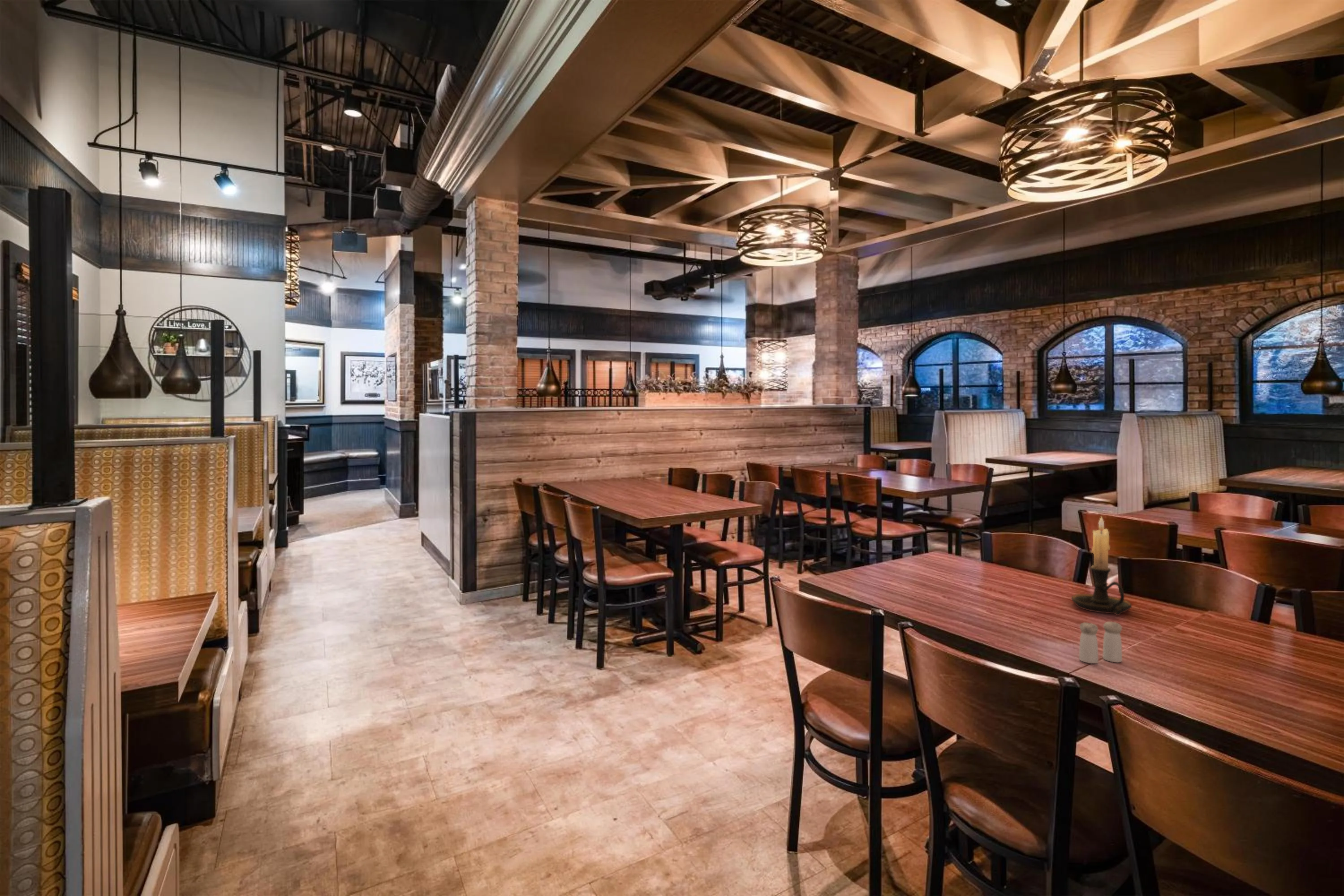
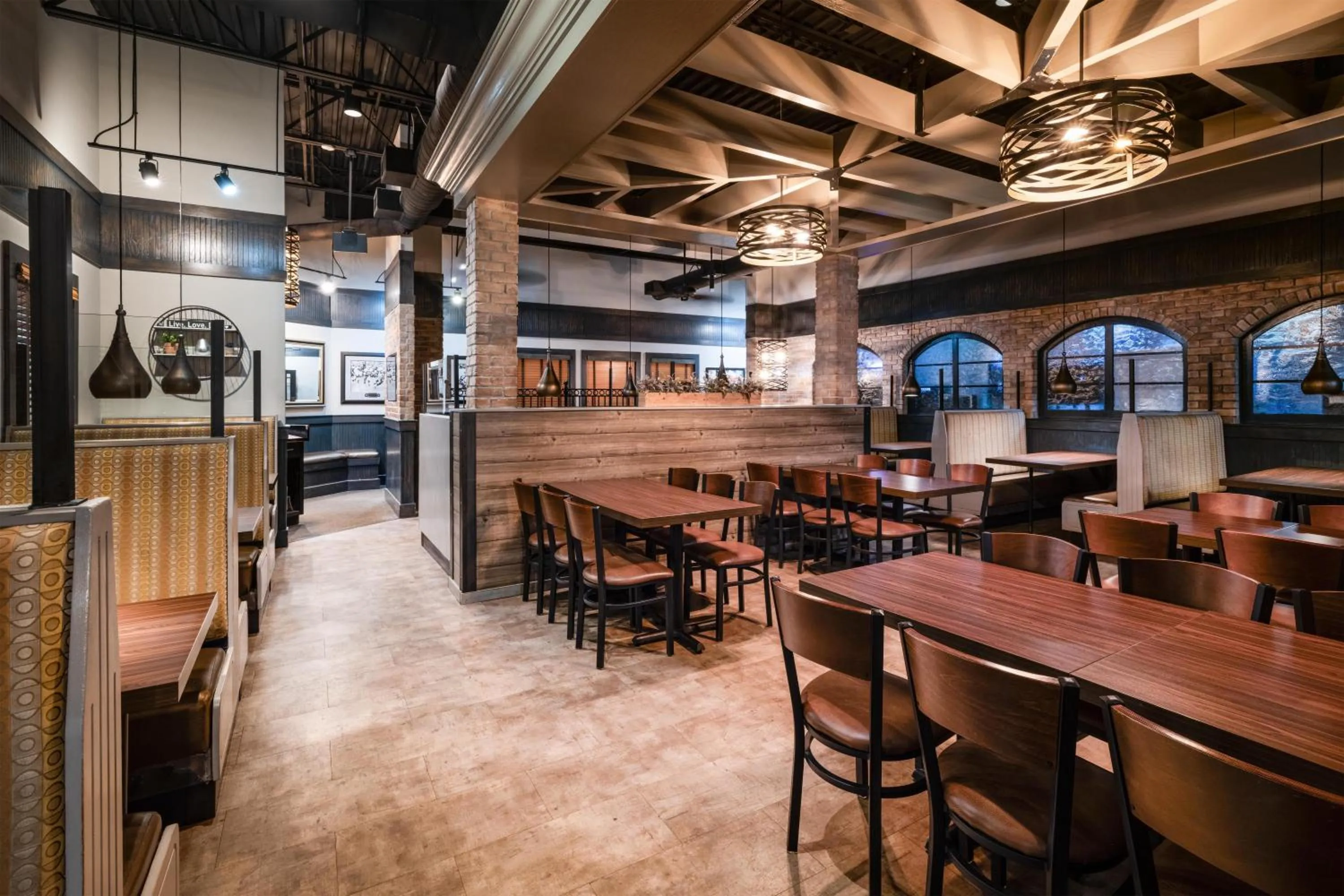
- candle holder (1105, 563)
- salt and pepper shaker (1103, 642)
